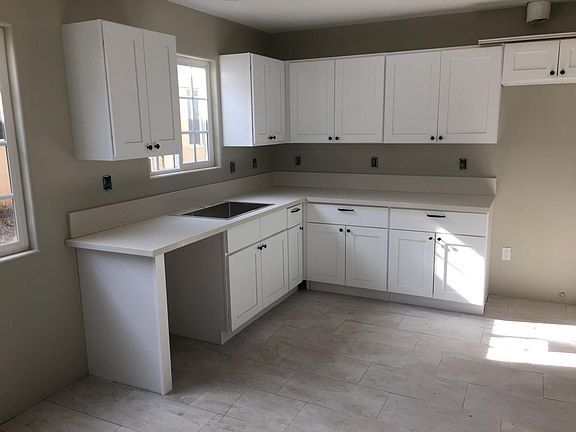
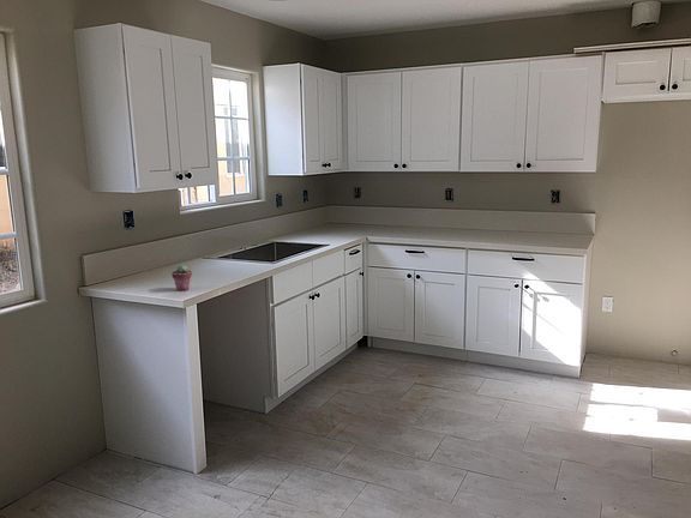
+ potted succulent (181, 276)
